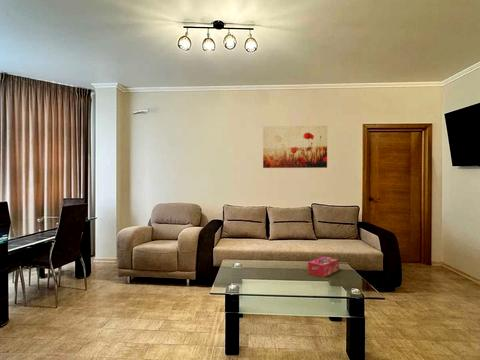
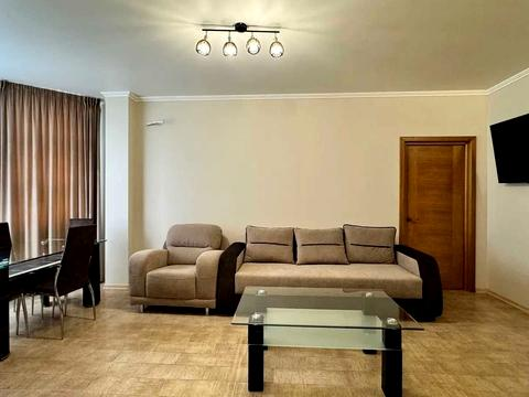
- wall art (294, 147)
- tissue box (323, 266)
